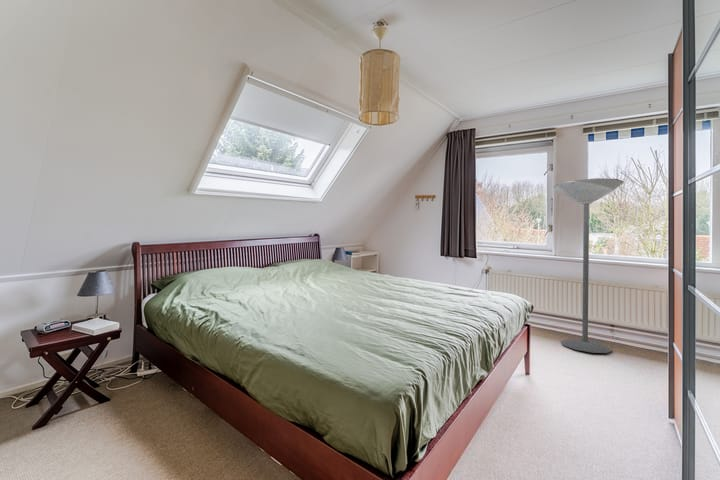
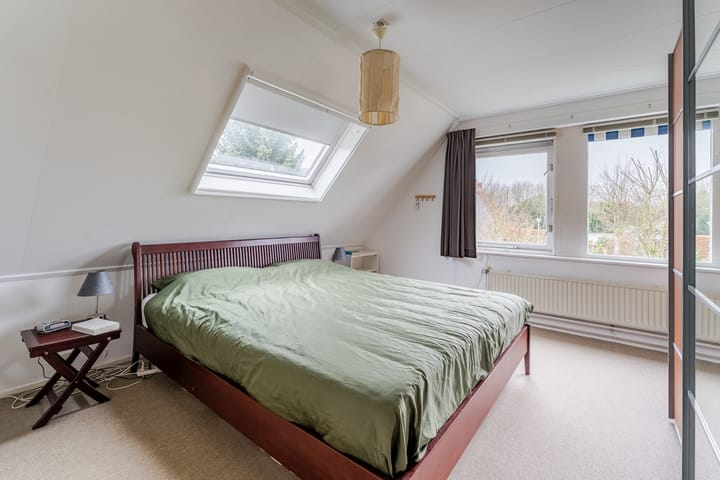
- floor lamp (585, 264)
